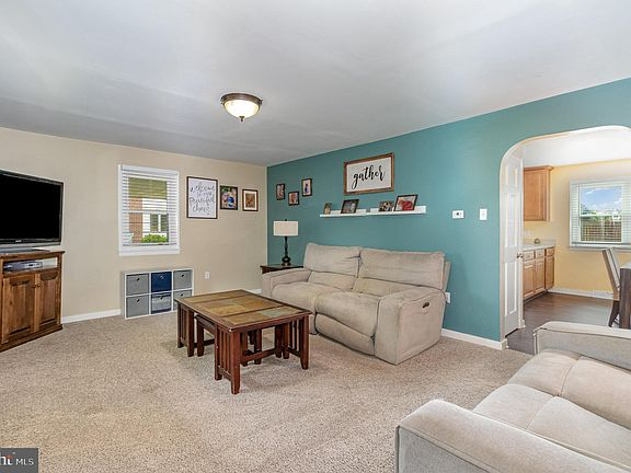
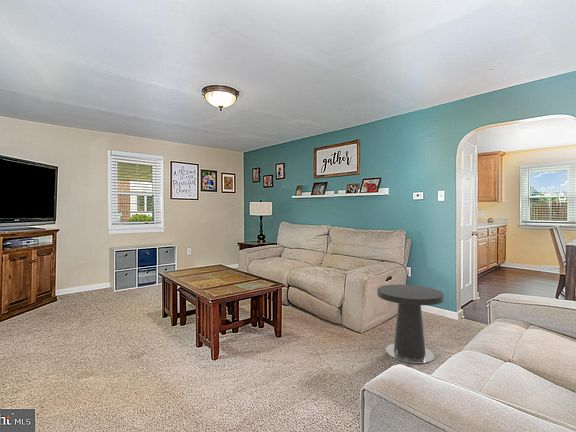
+ side table (409, 321)
